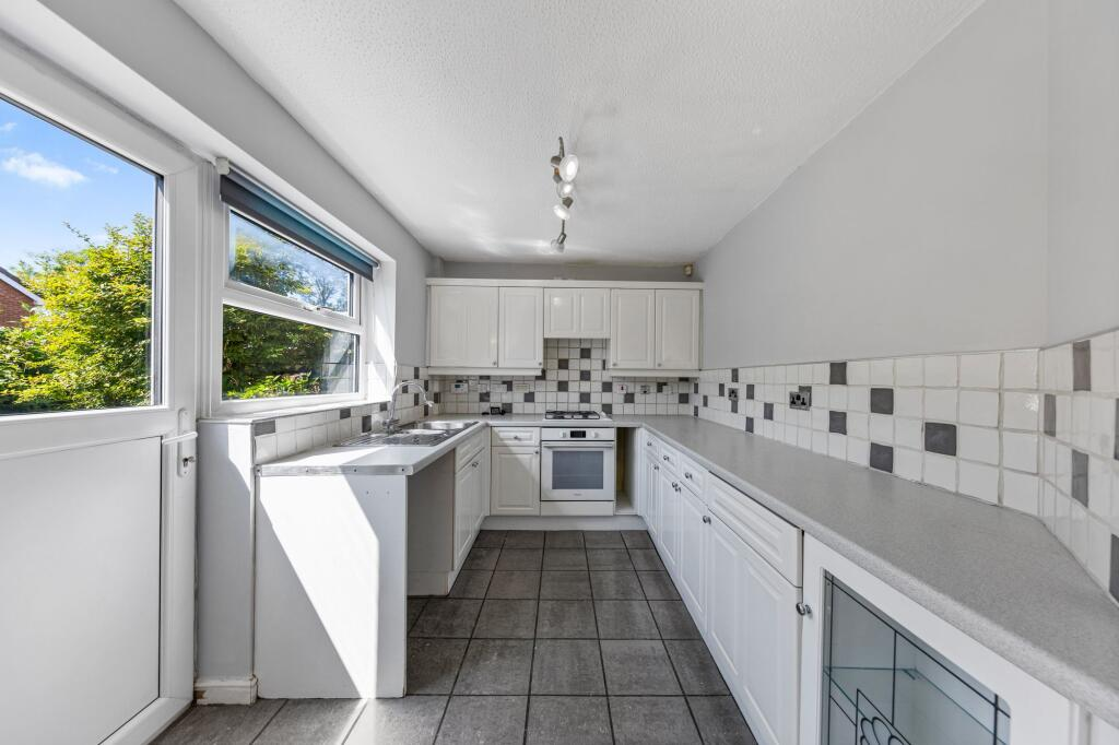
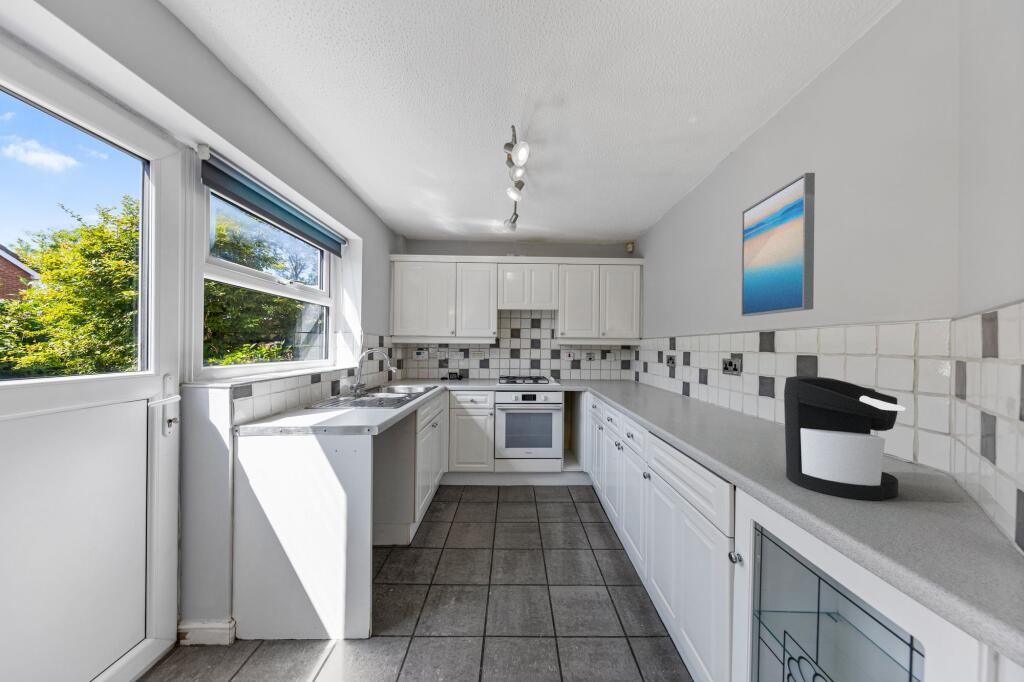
+ wall art (773, 254)
+ coffee maker (842, 431)
